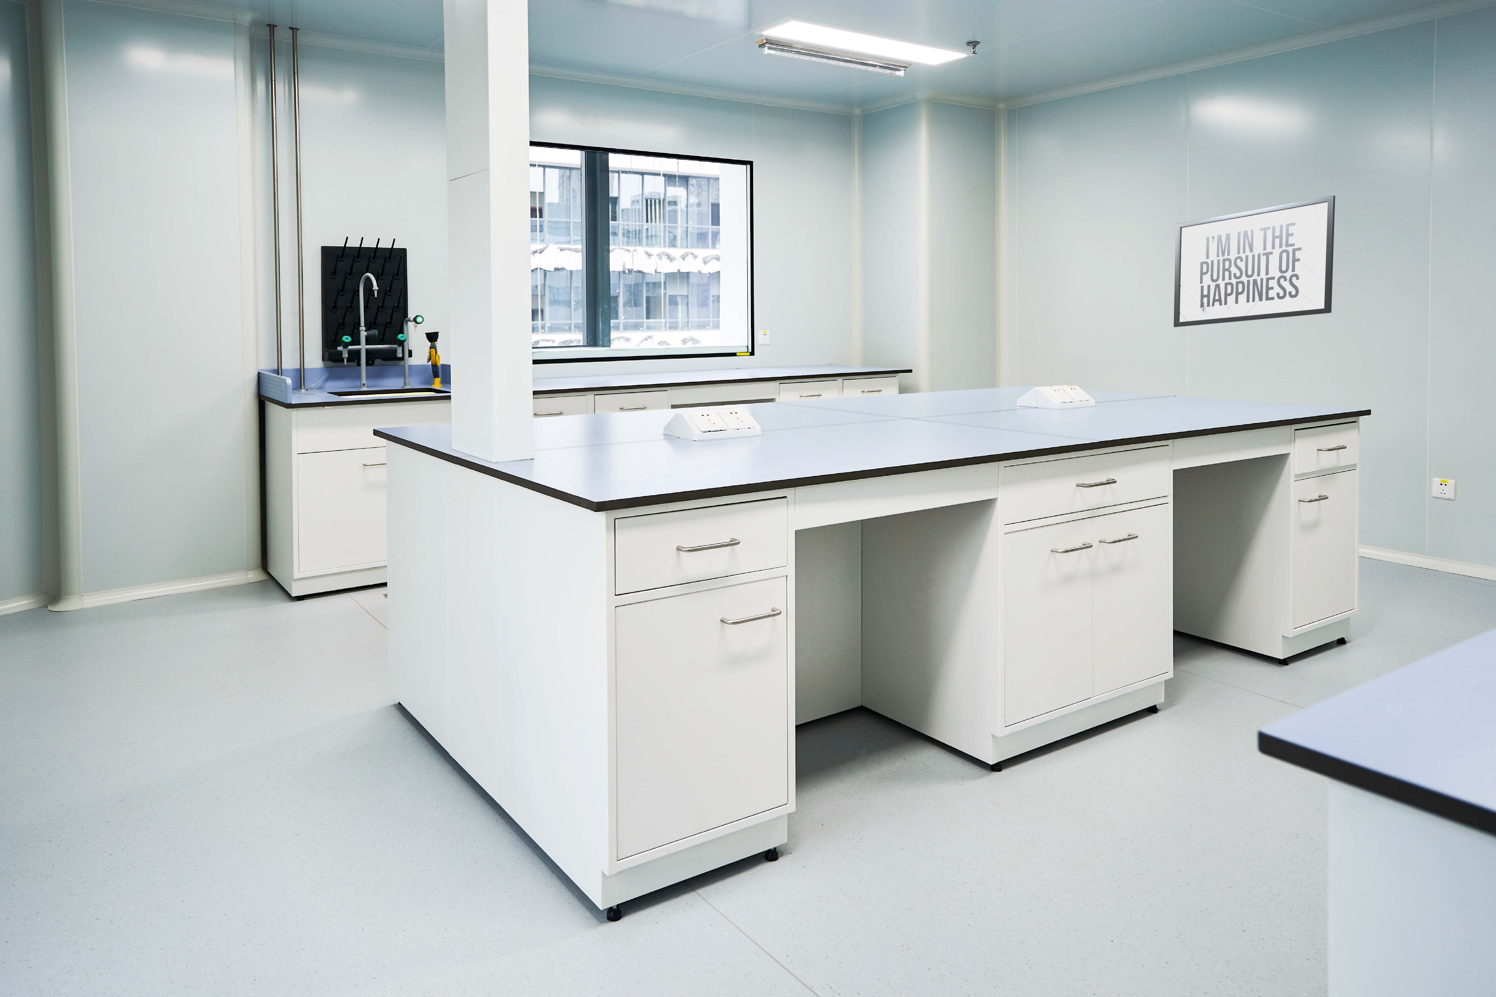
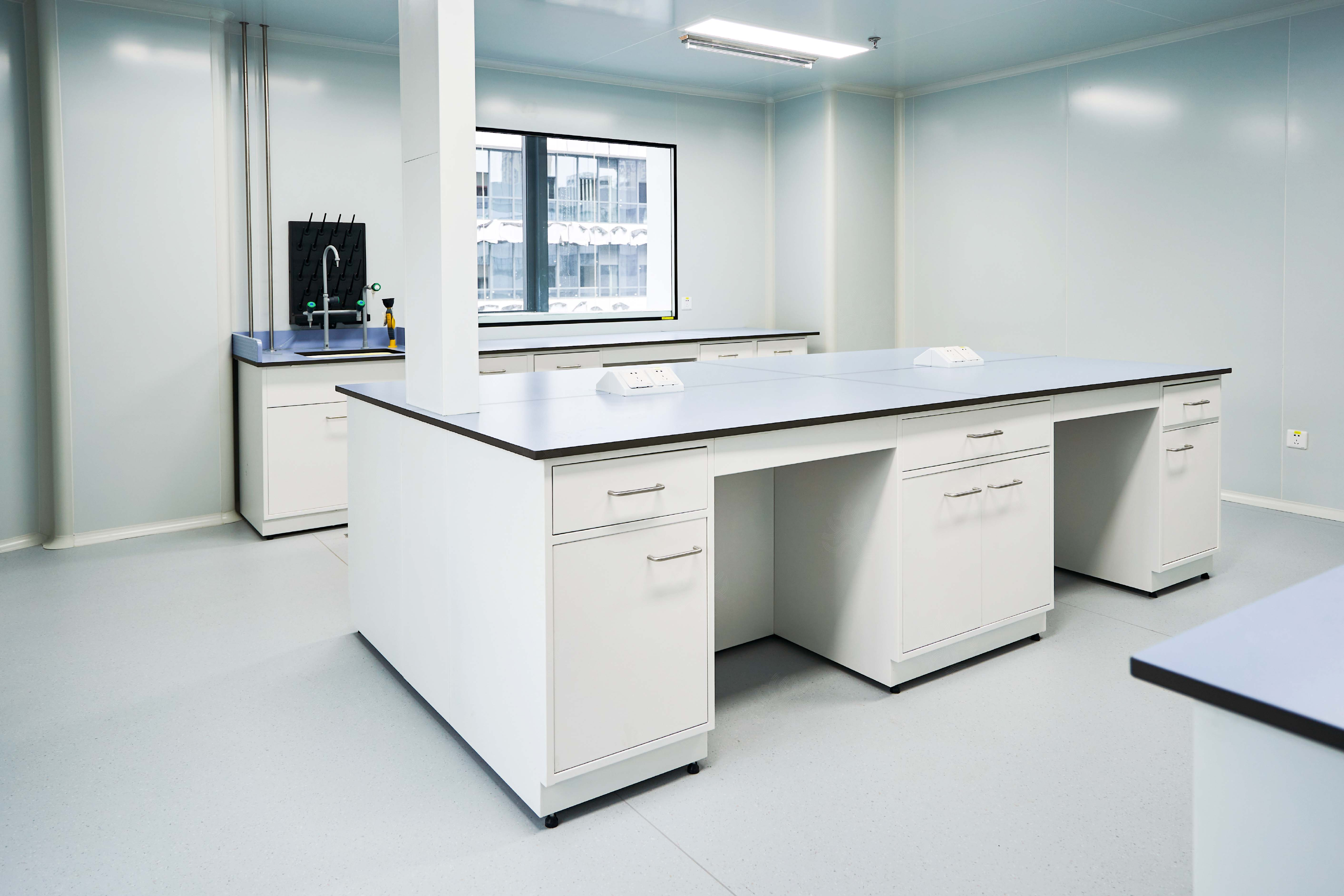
- mirror (1249, 266)
